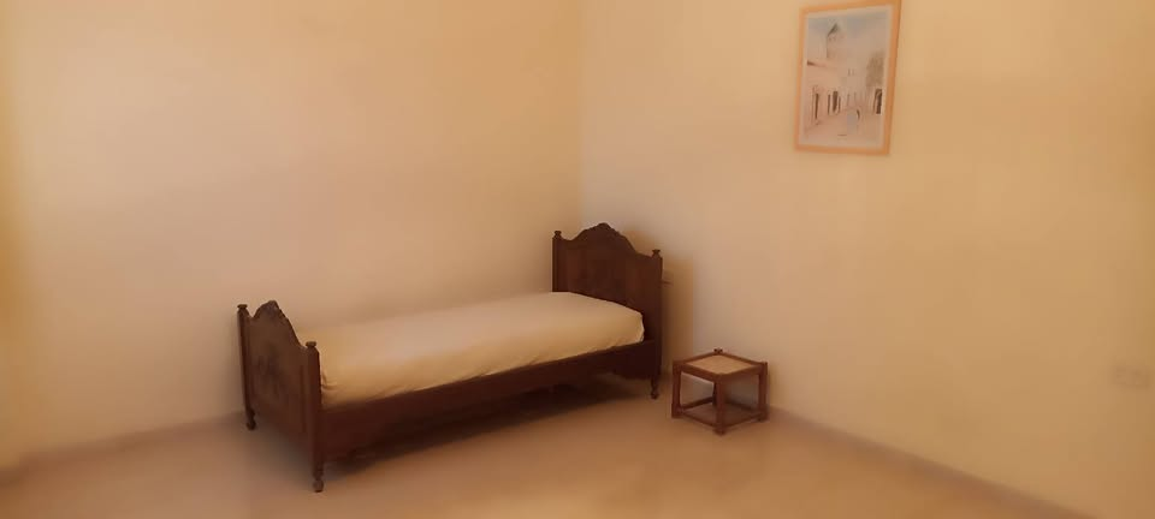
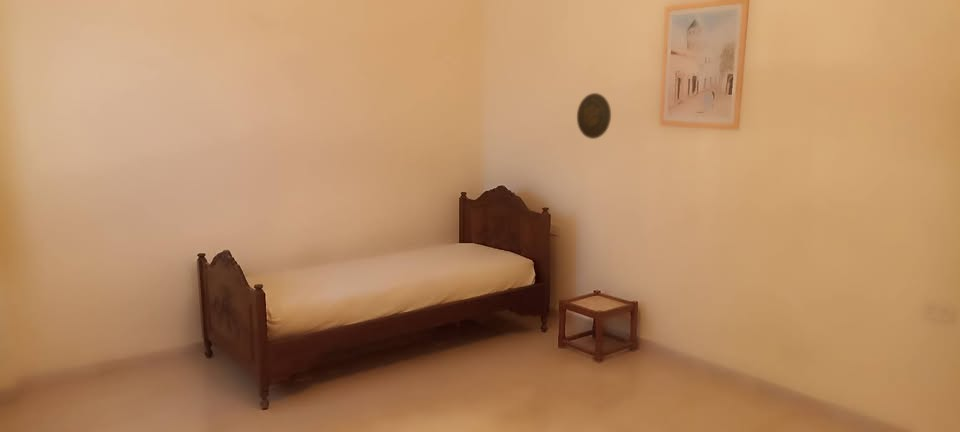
+ decorative plate (592, 115)
